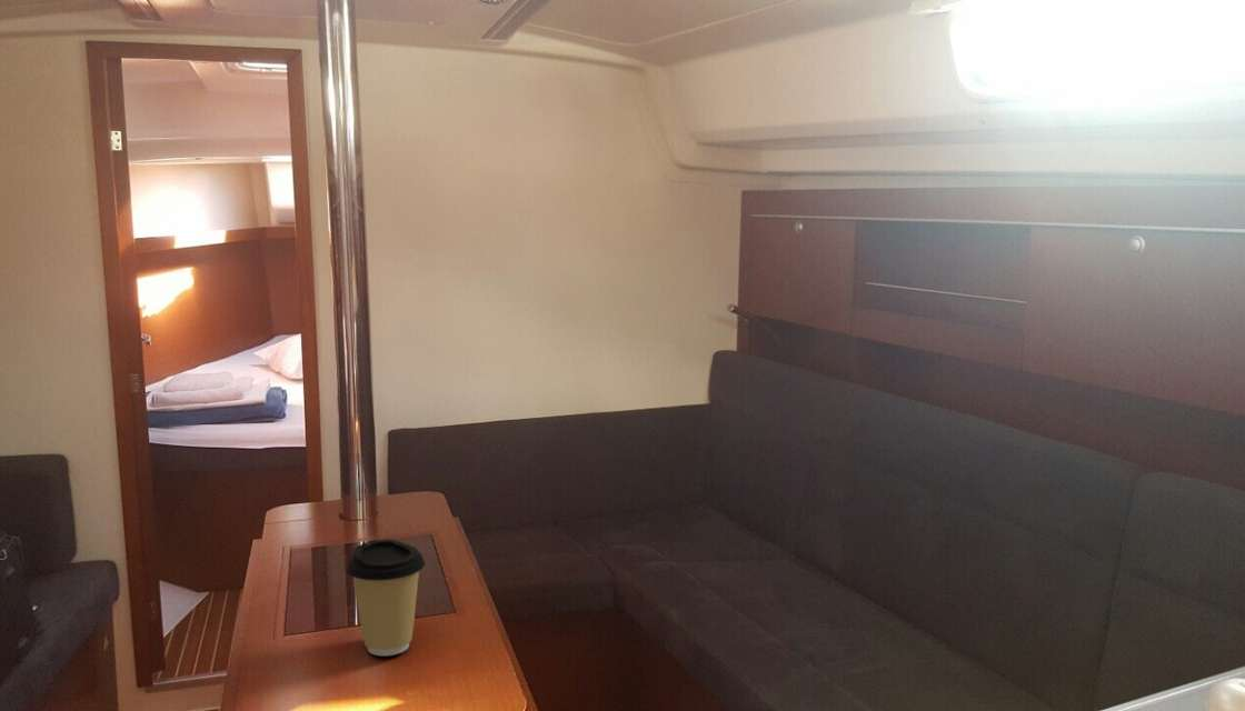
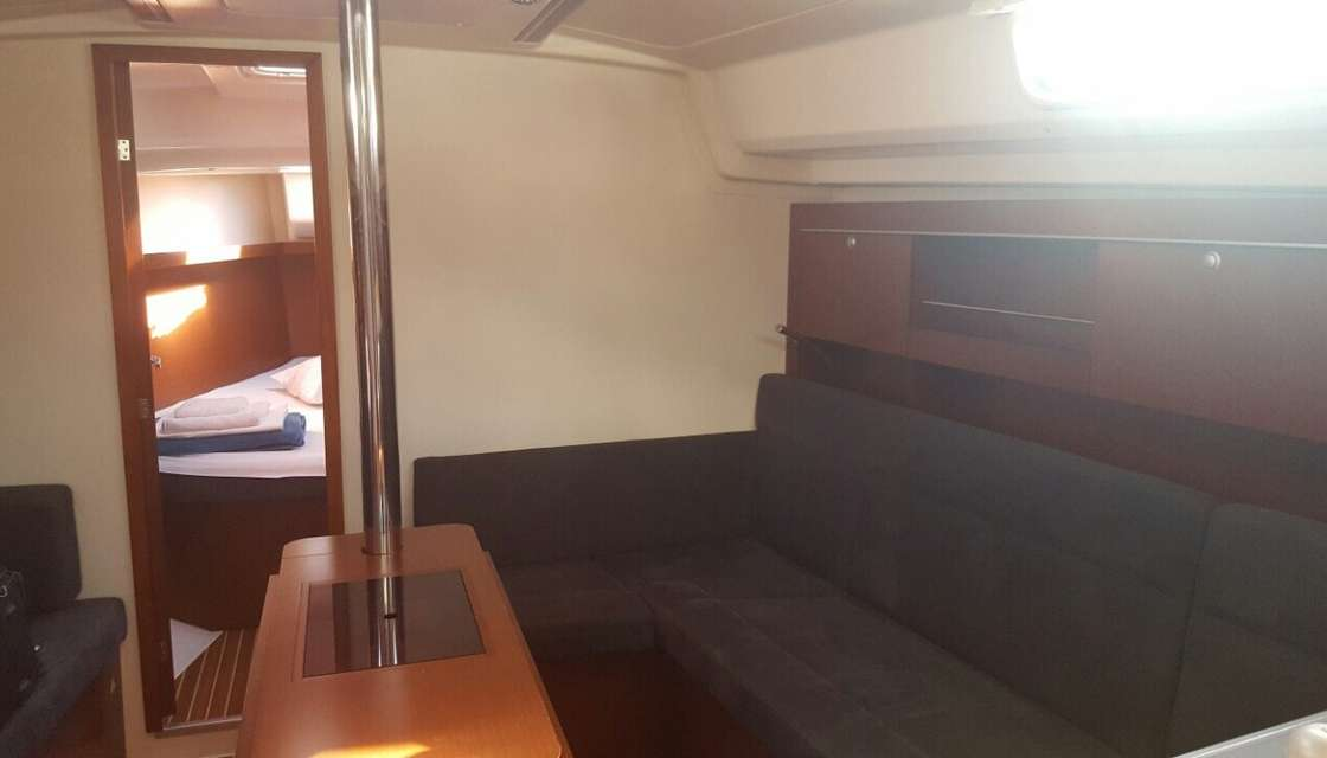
- coffee cup (387, 598)
